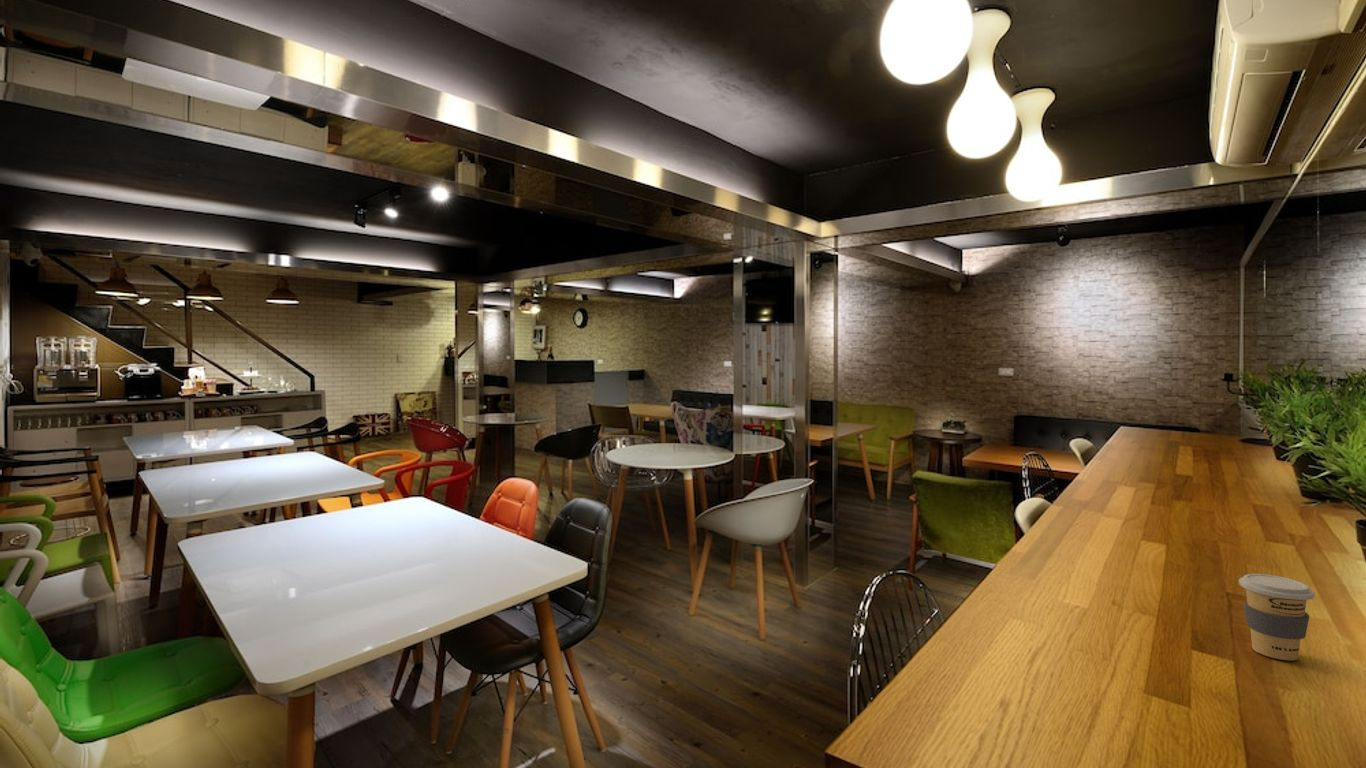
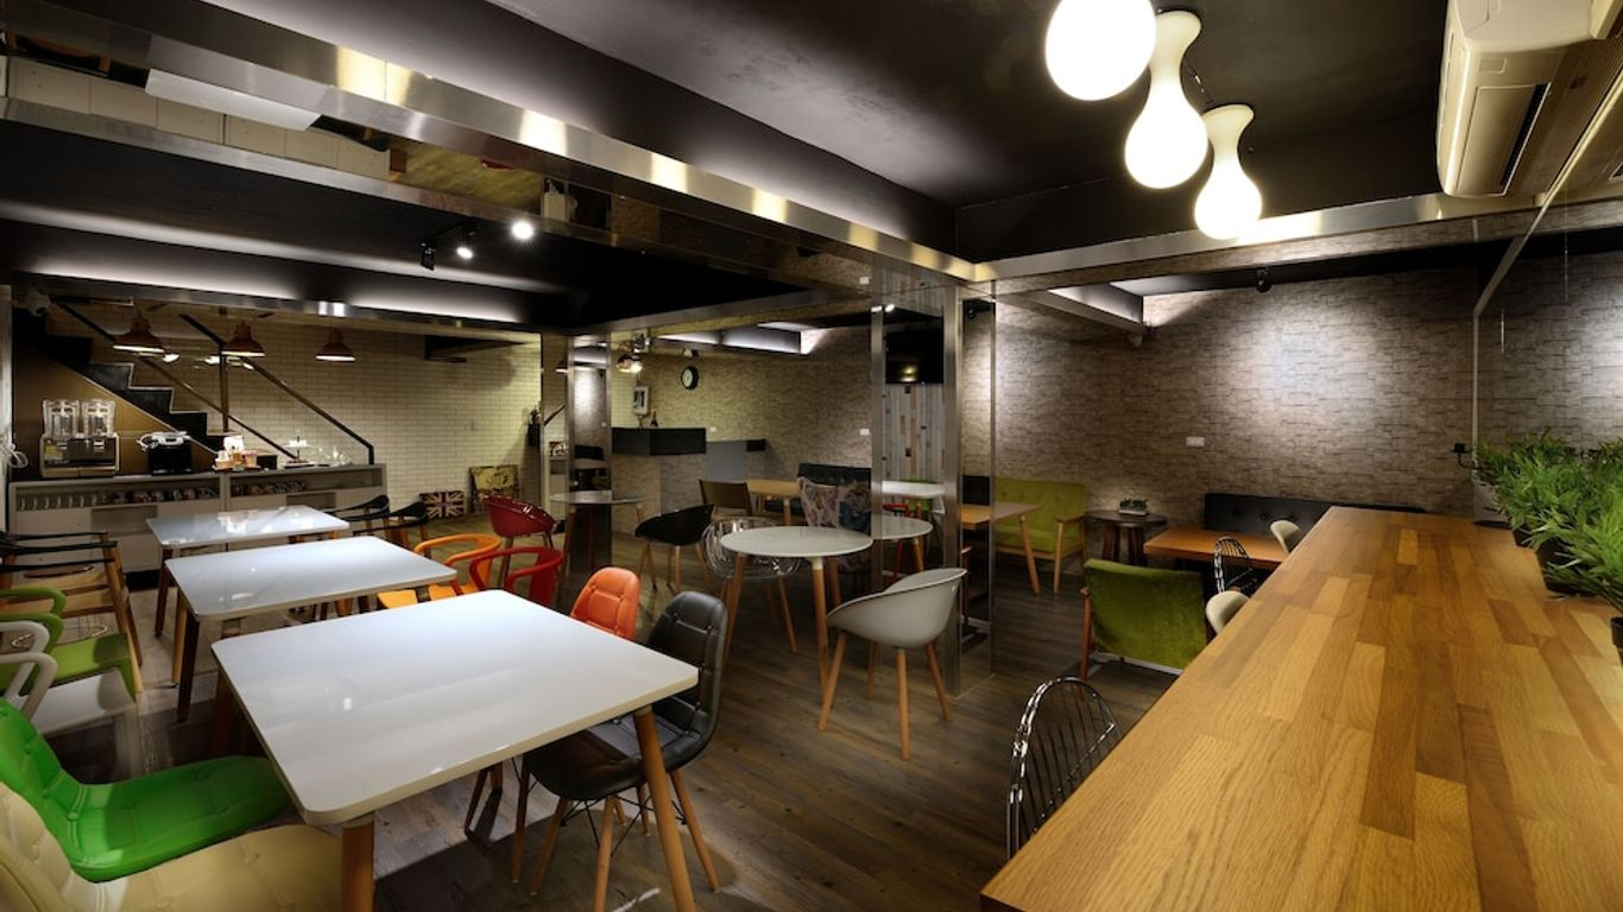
- coffee cup (1275, 617)
